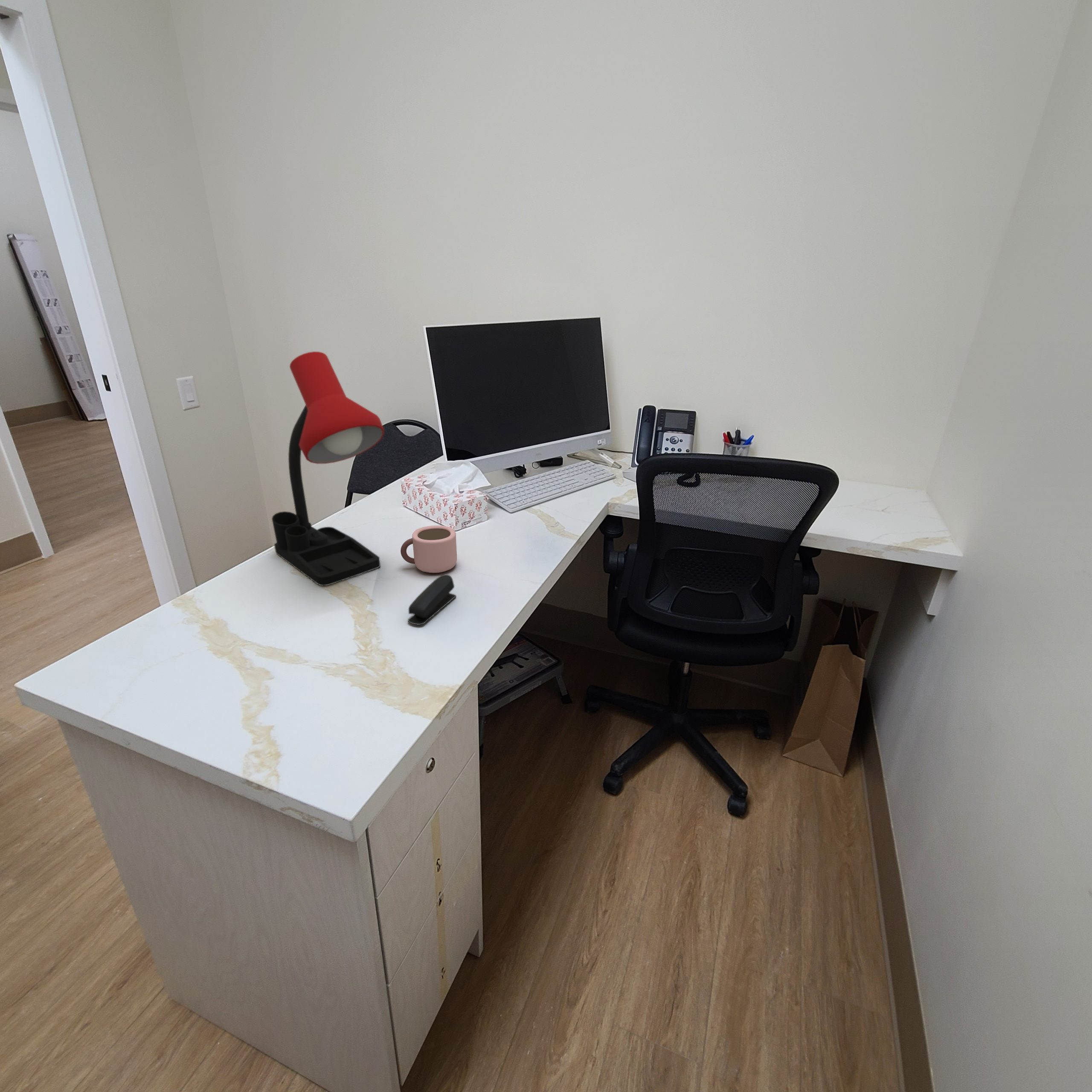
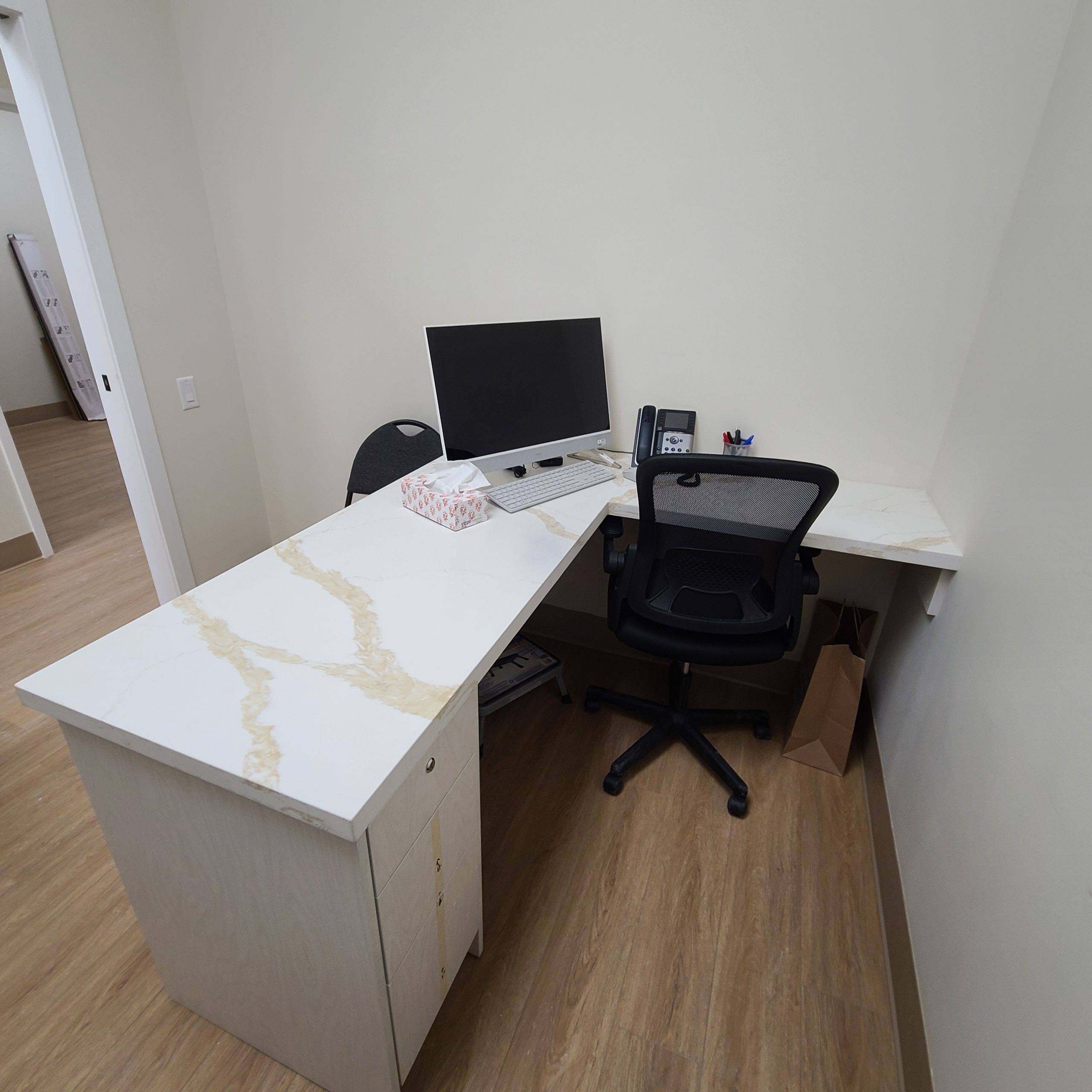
- stapler (432, 598)
- desk lamp (320, 463)
- mug (429, 550)
